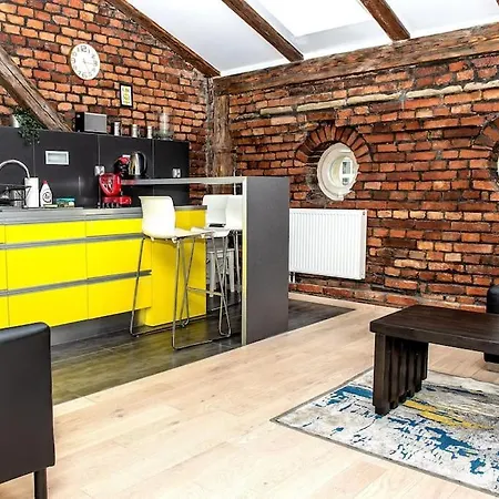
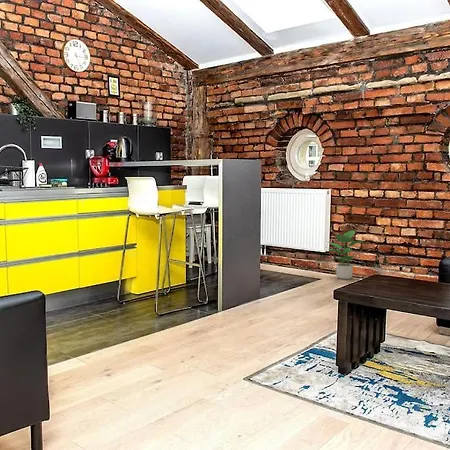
+ potted plant (342, 253)
